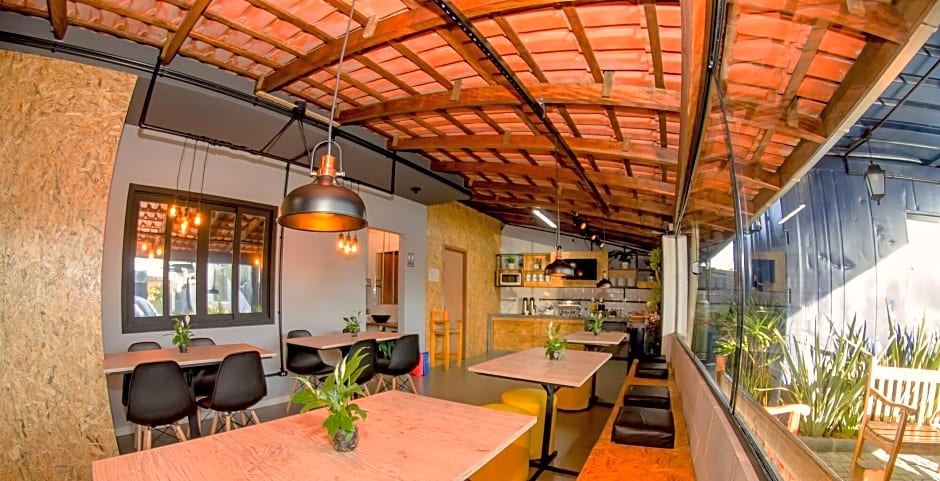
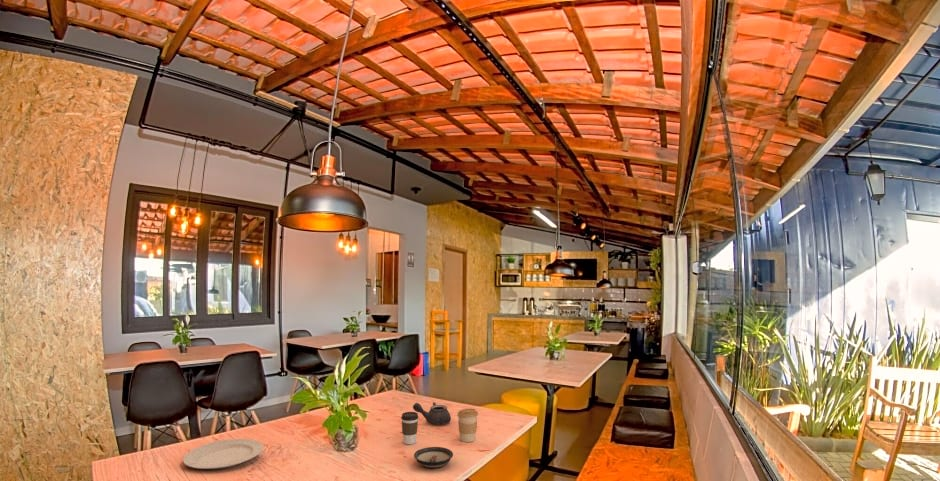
+ chinaware (224, 455)
+ coffee cup (409, 428)
+ coffee cup (467, 424)
+ saucer (433, 459)
+ teapot (431, 412)
